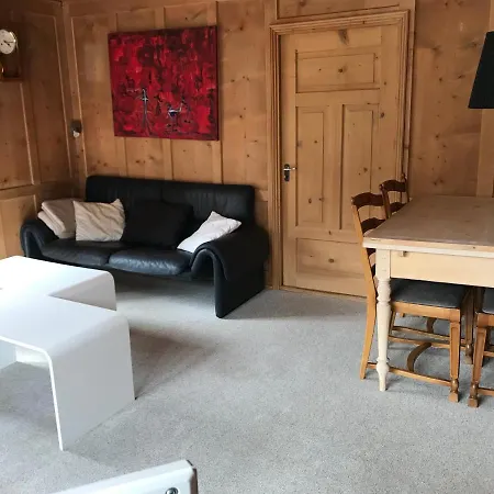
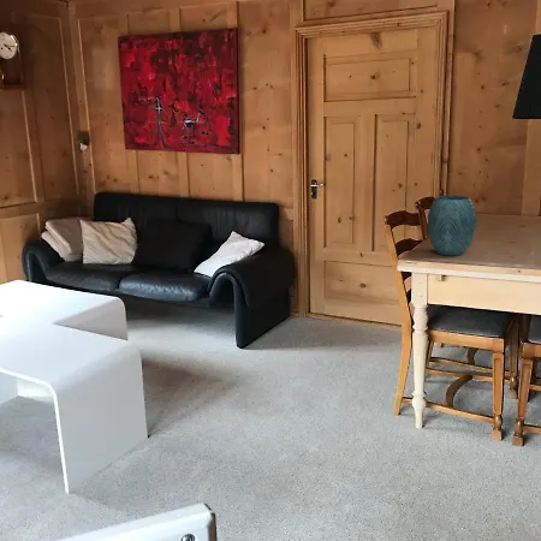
+ vase (451, 225)
